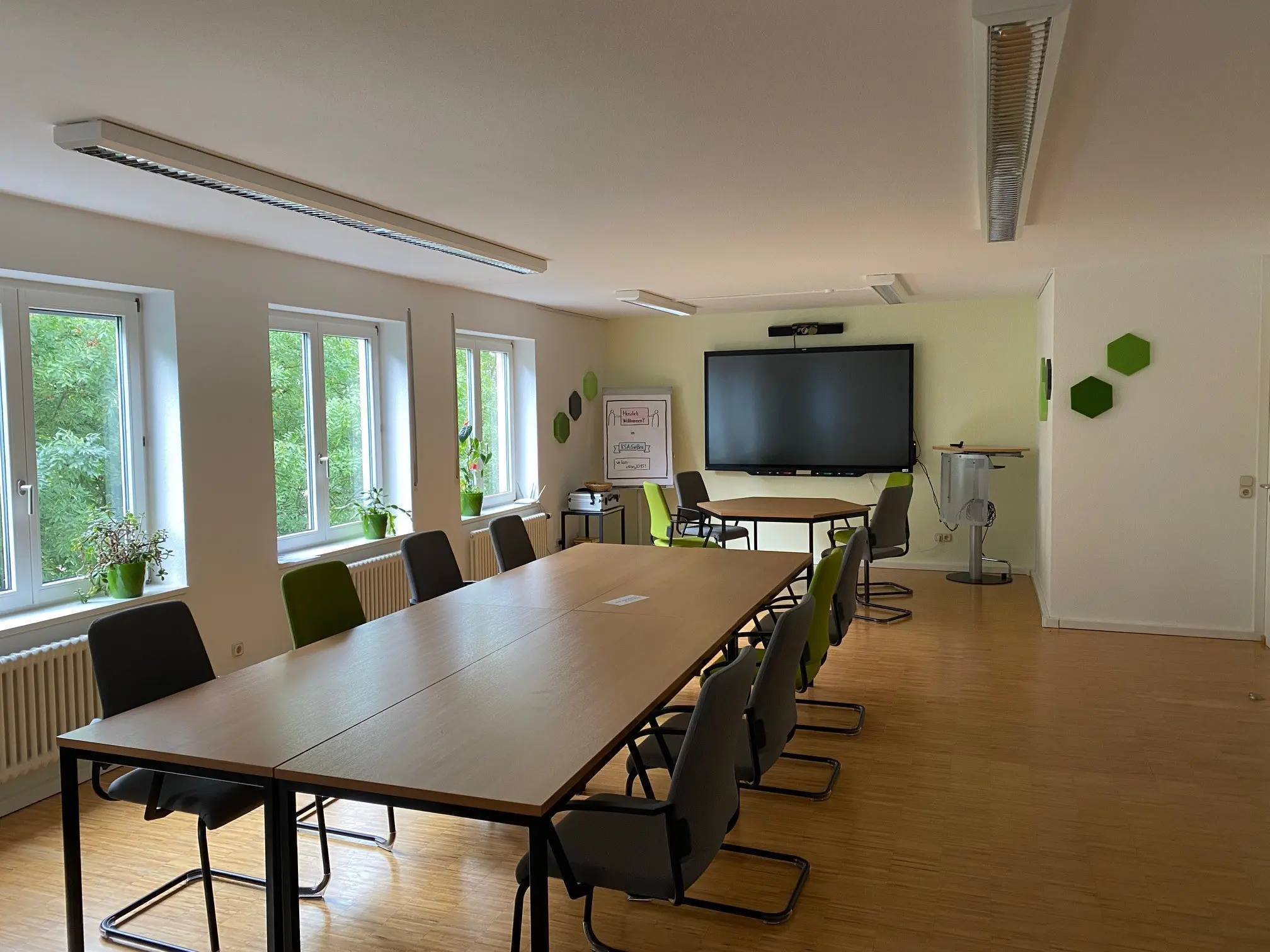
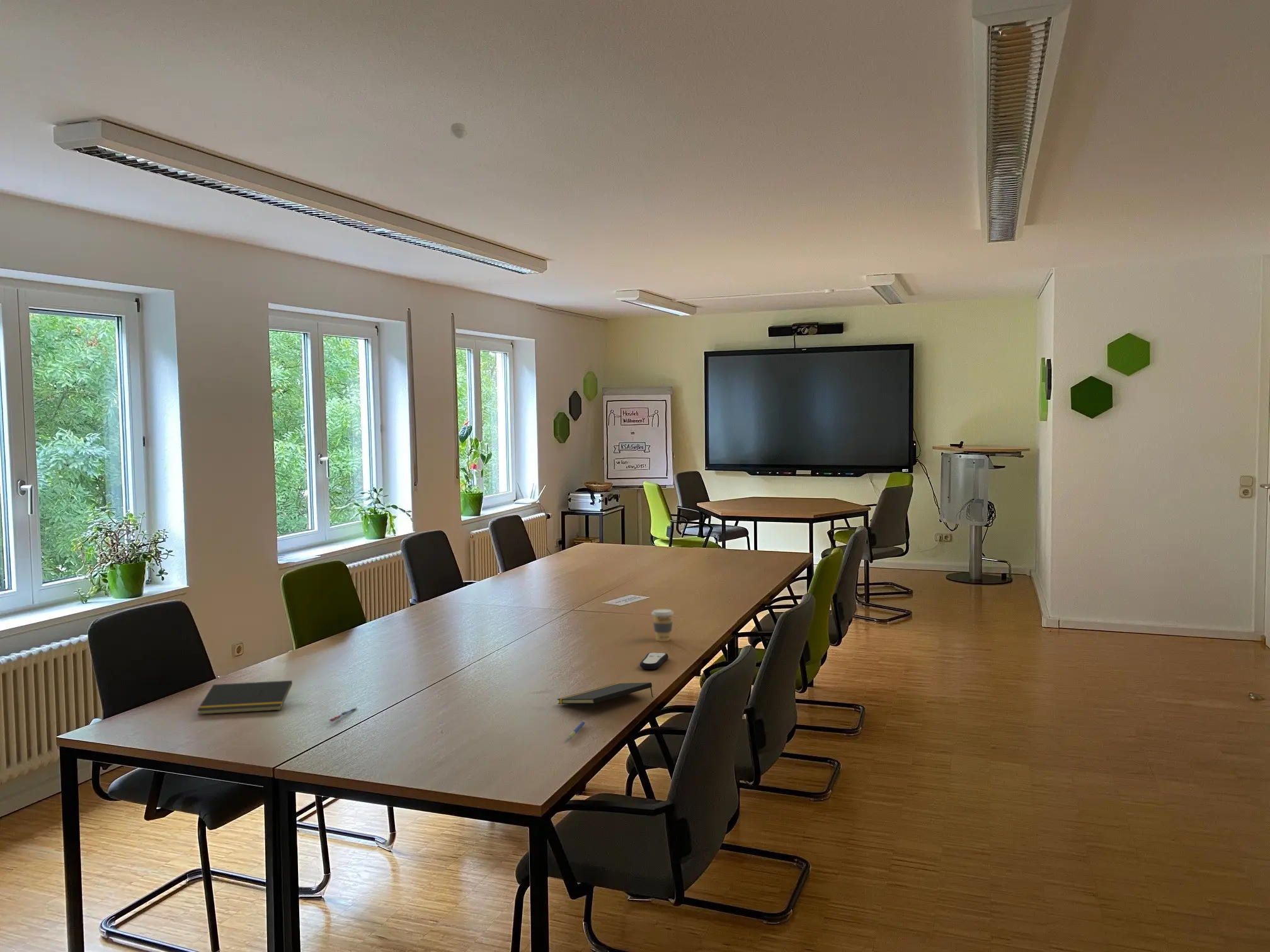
+ coffee cup (663, 625)
+ remote control (653, 660)
+ pen (576, 730)
+ notepad (246, 696)
+ notepad (605, 693)
+ smoke detector (459, 132)
+ pen (343, 713)
